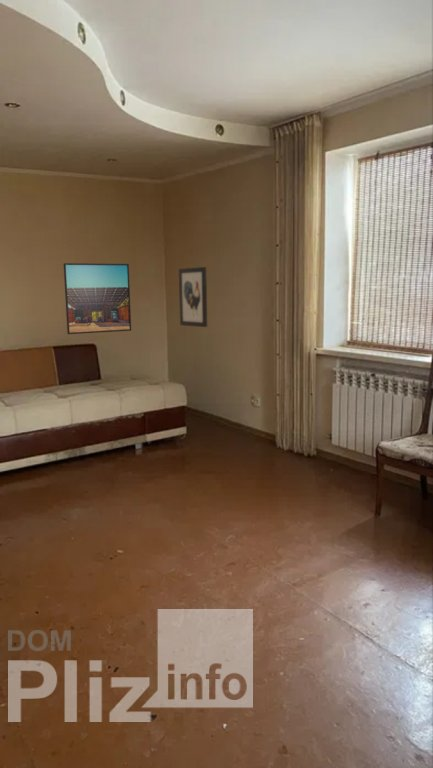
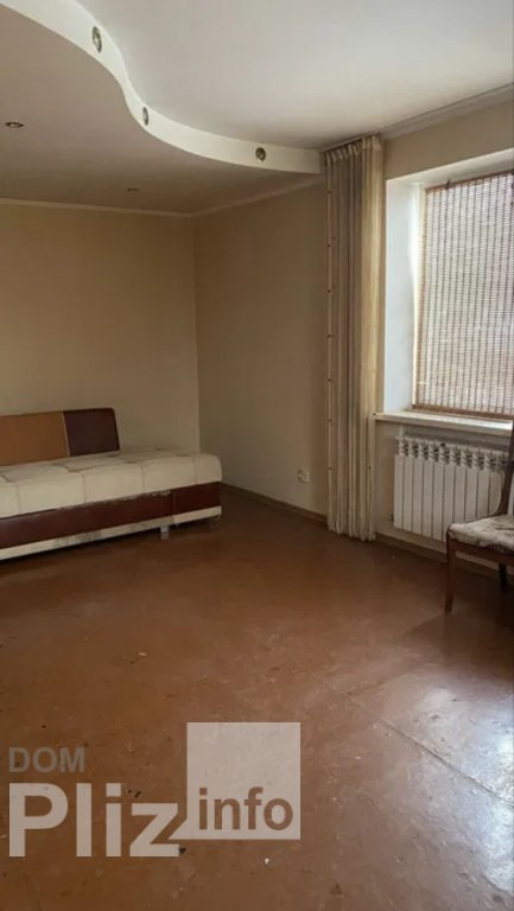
- wall art (192, 297)
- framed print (98, 298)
